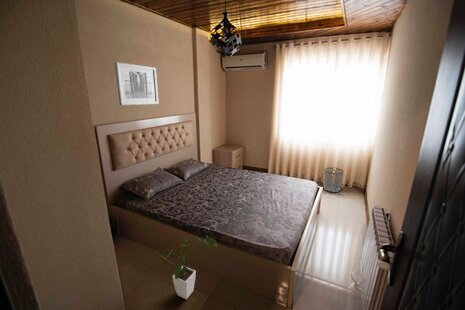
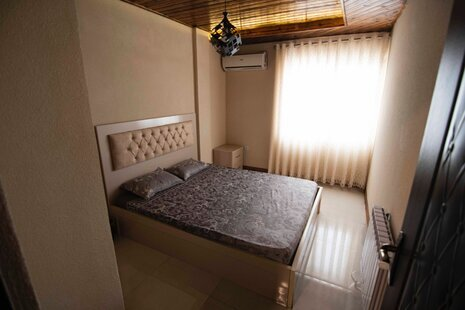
- waste bin (332, 180)
- wall art (139, 85)
- house plant (188, 269)
